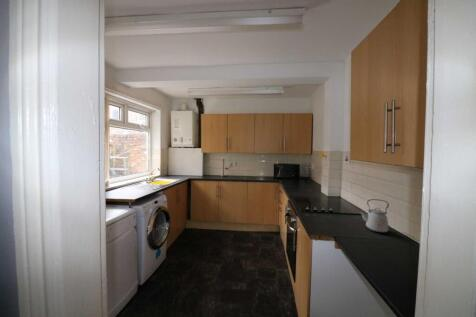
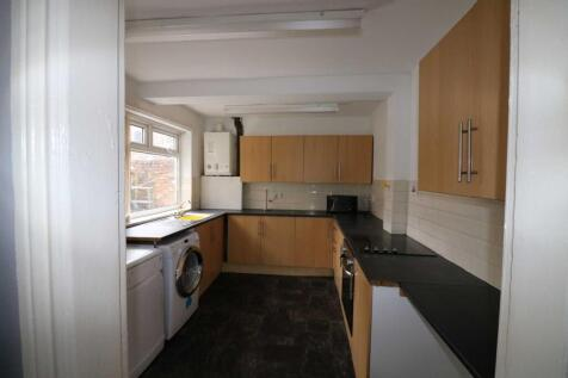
- kettle (373, 214)
